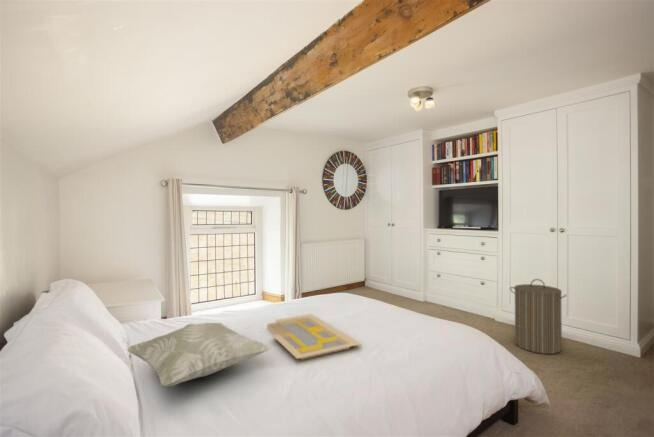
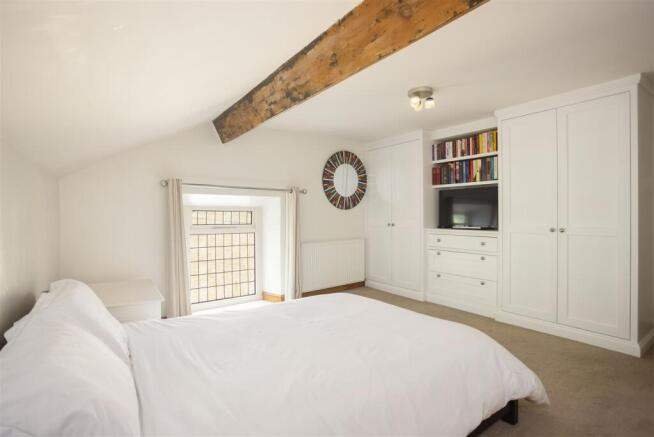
- decorative pillow (199, 349)
- serving tray (305, 334)
- laundry hamper (537, 312)
